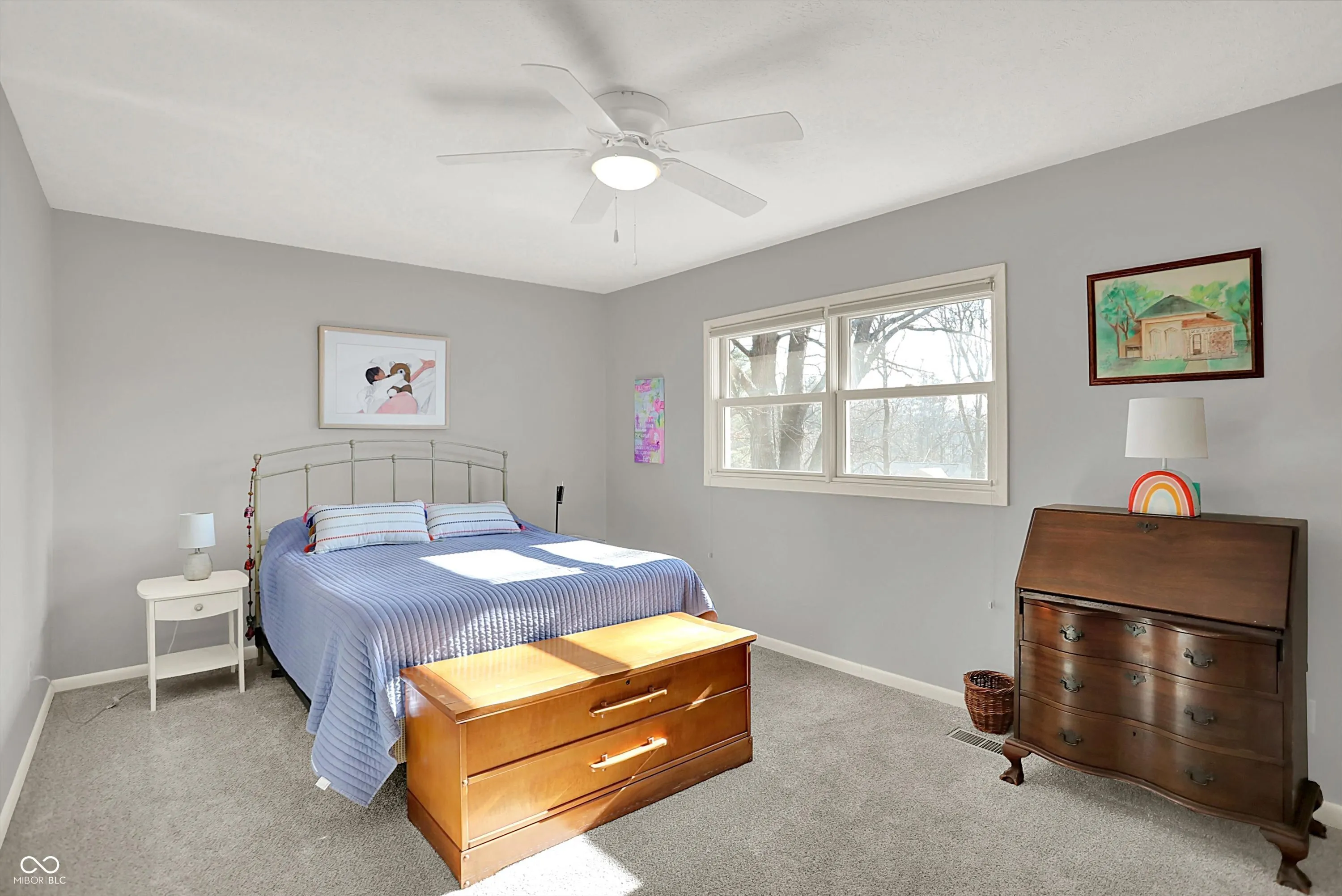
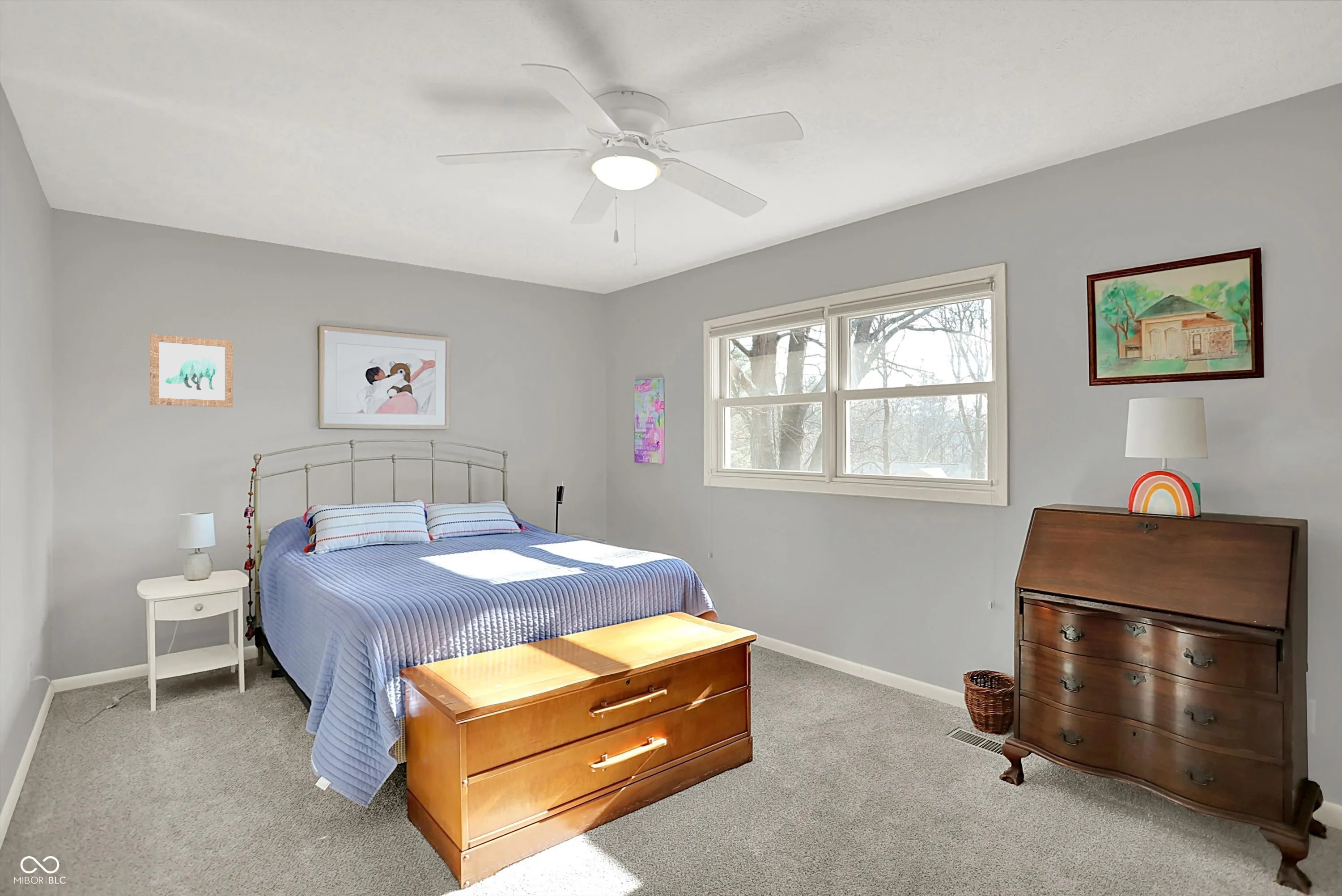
+ wall art (192, 372)
